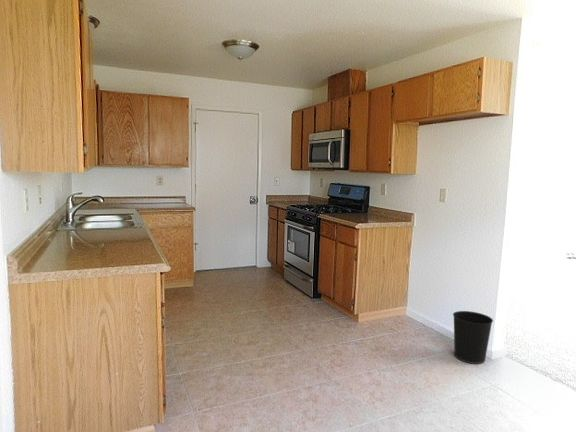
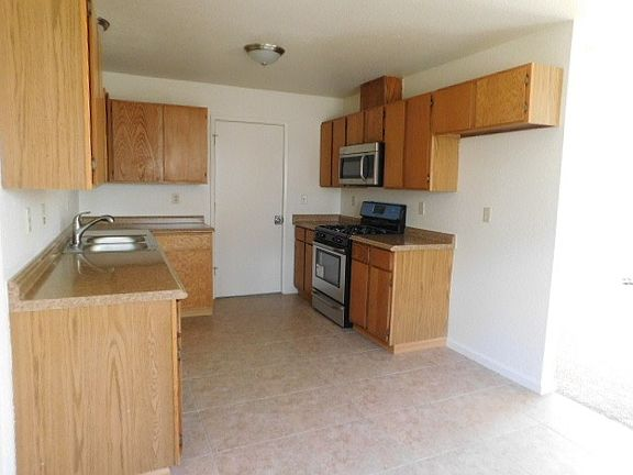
- wastebasket (471, 337)
